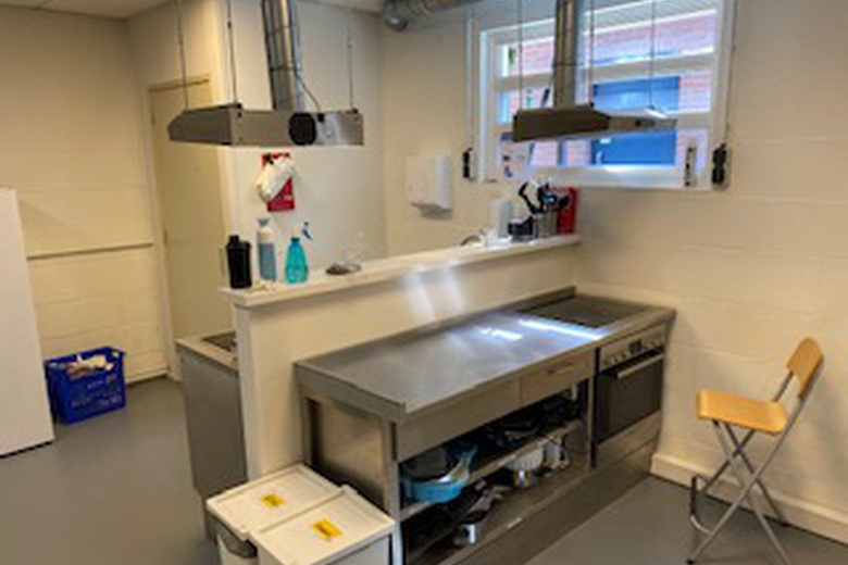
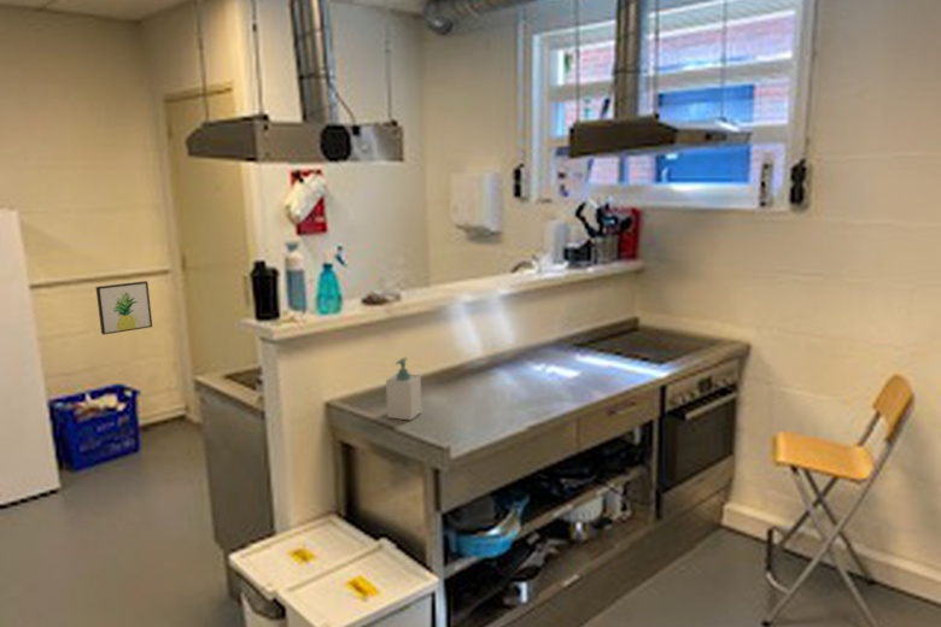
+ soap bottle (403, 387)
+ wall art (124, 307)
